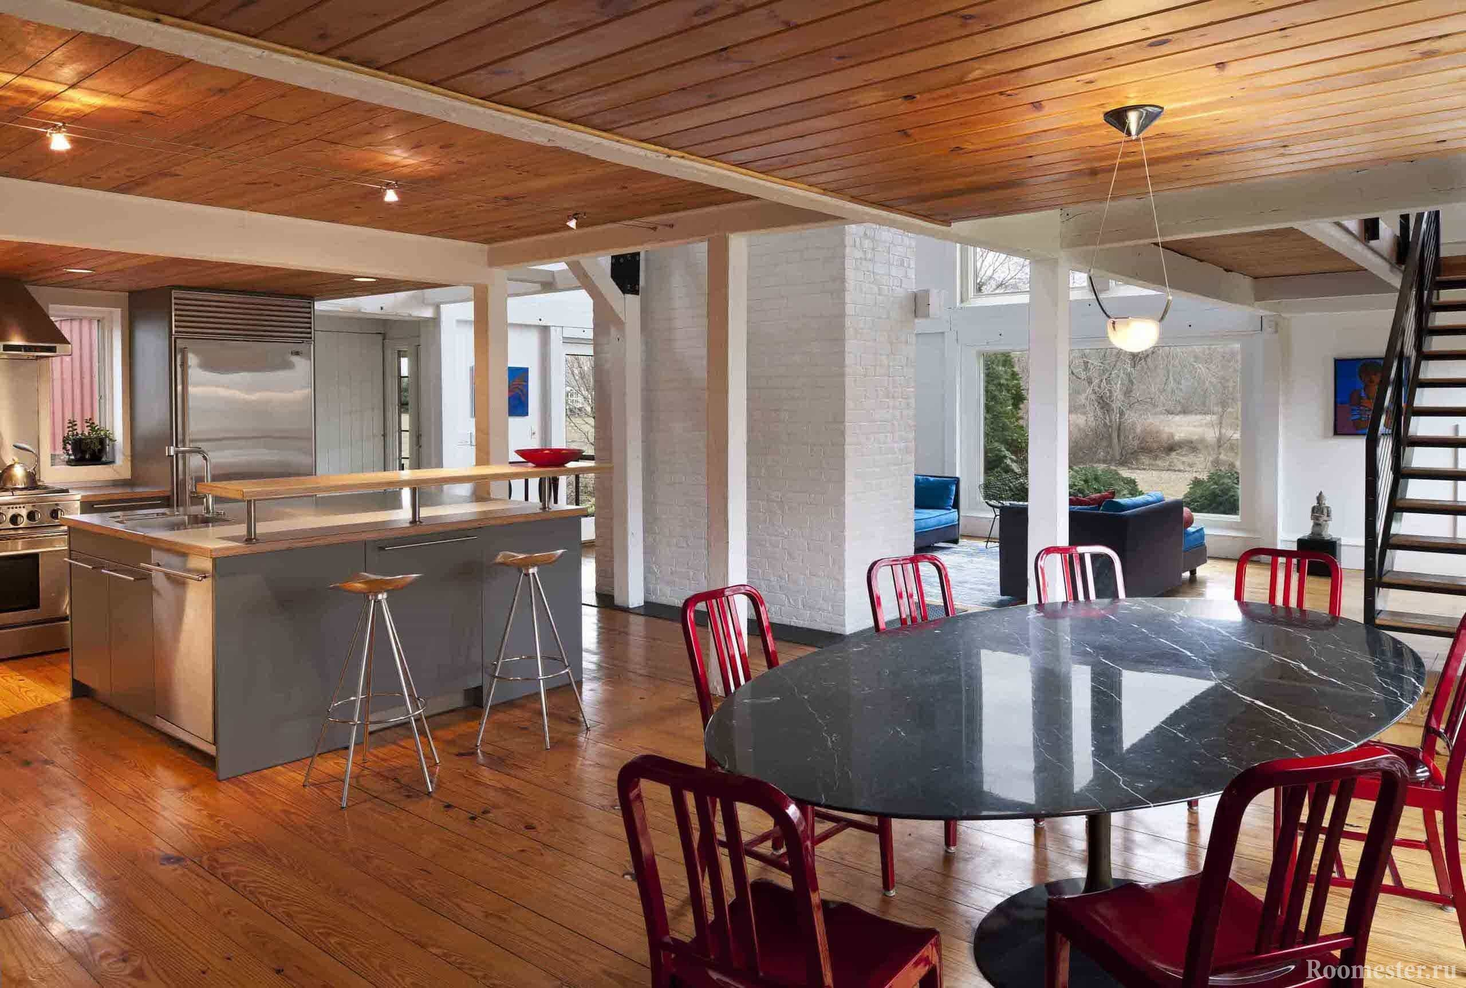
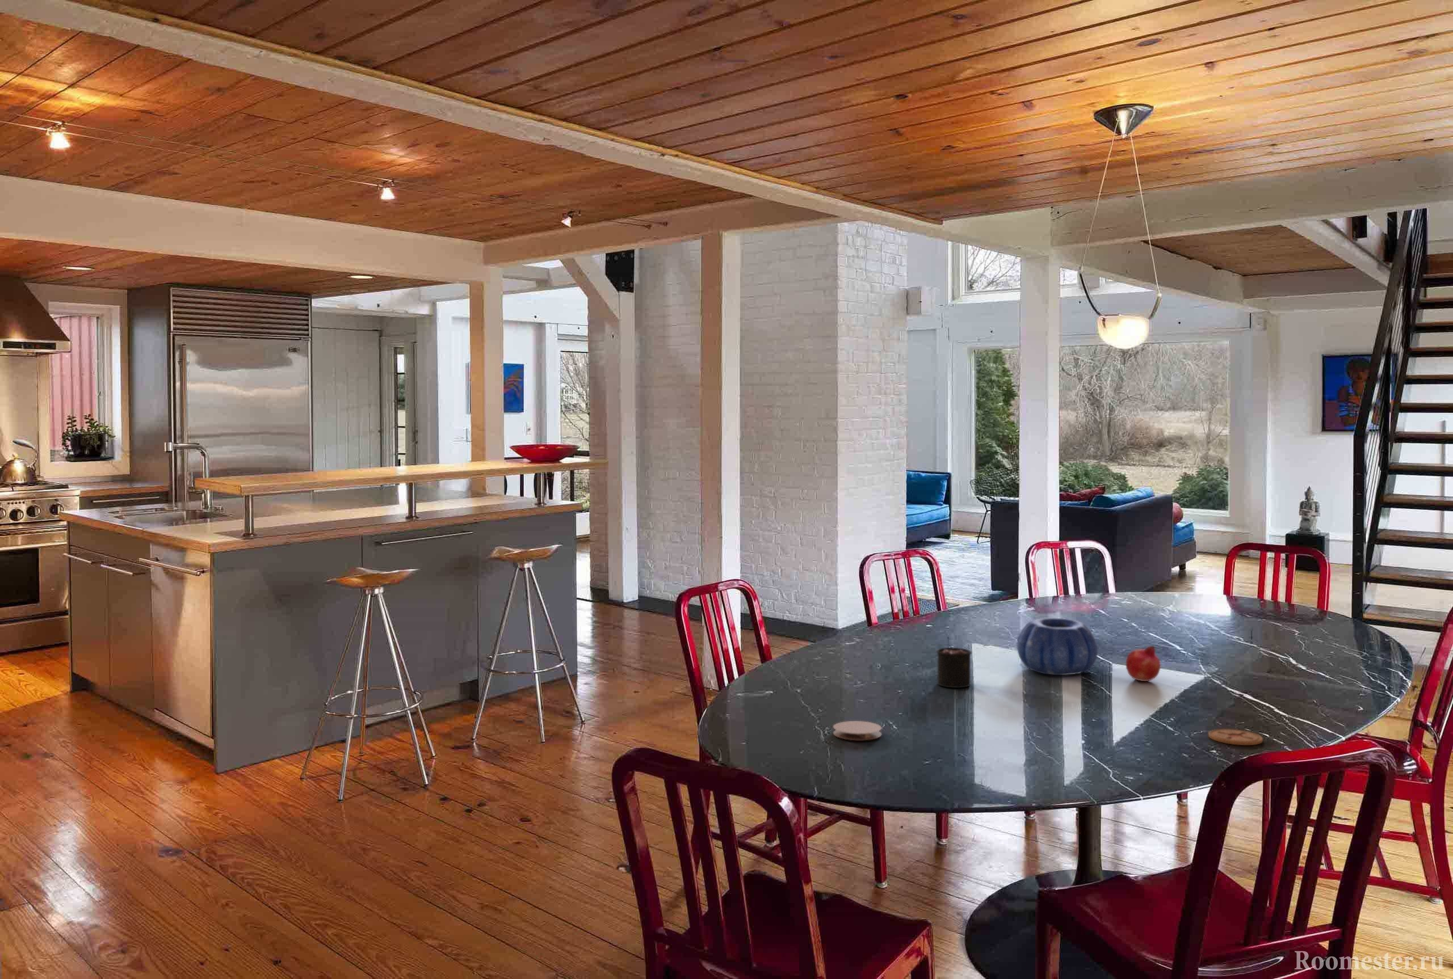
+ decorative bowl (1056, 645)
+ coaster (1235, 736)
+ coaster (857, 730)
+ candle (953, 660)
+ fruit (1143, 662)
